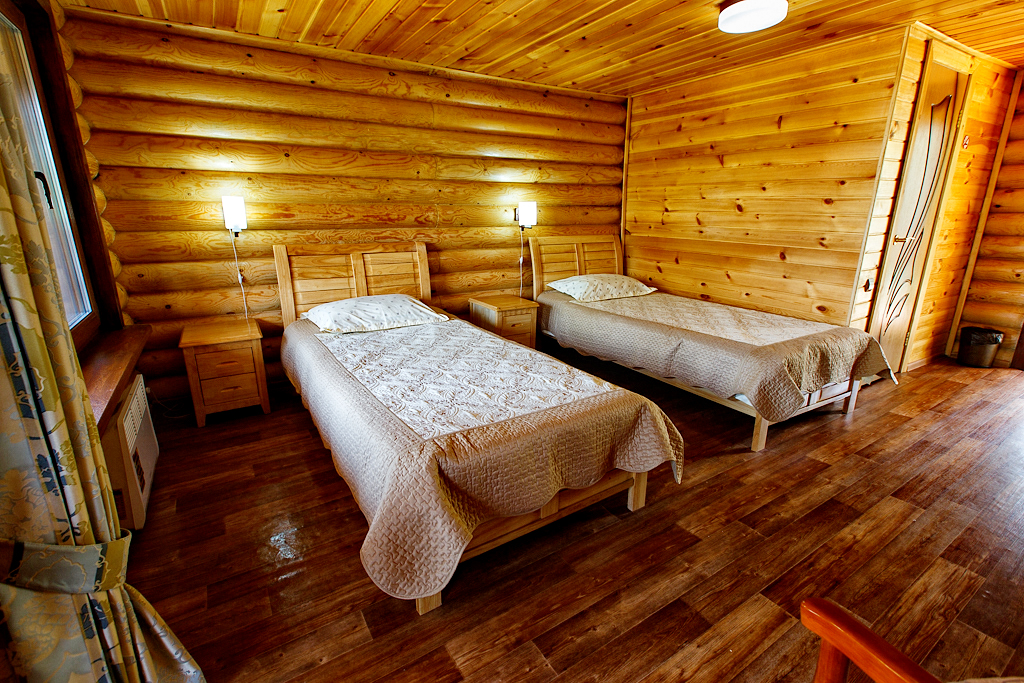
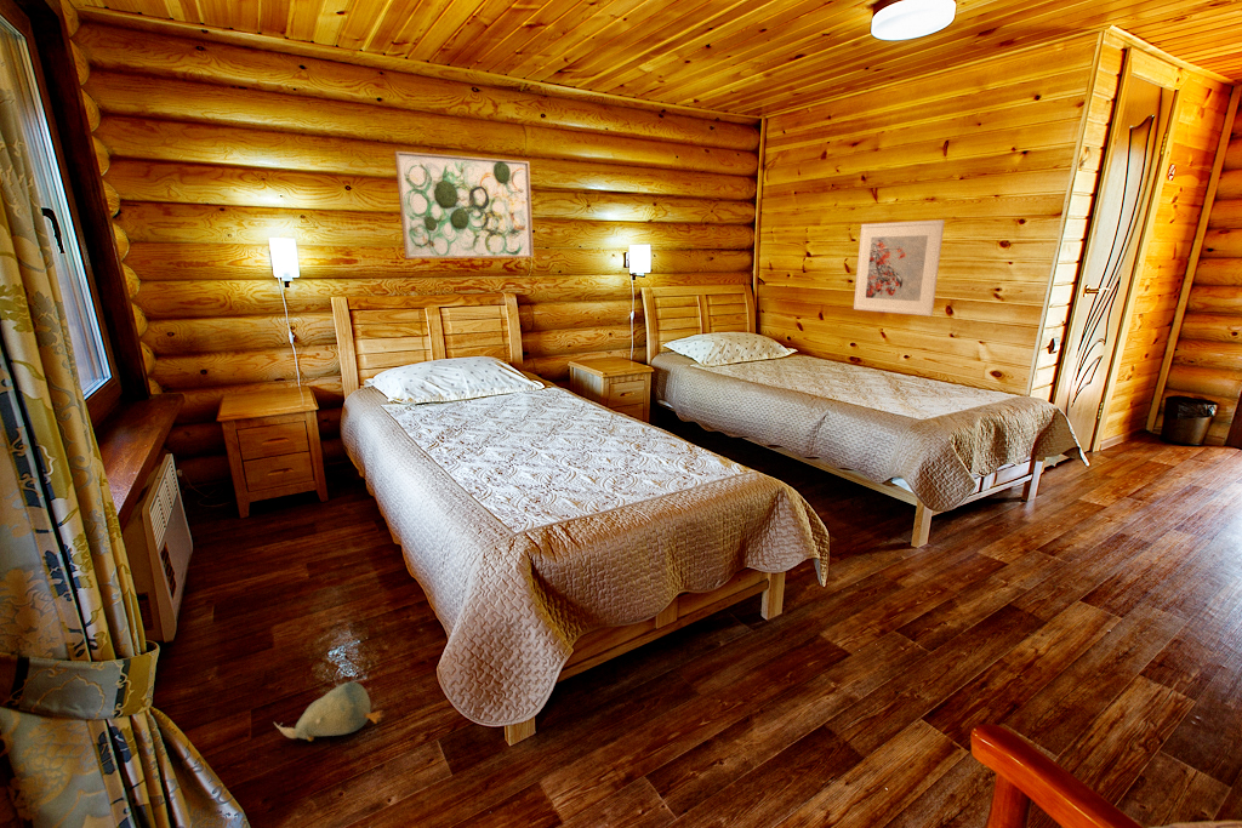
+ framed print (895, 268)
+ wall art (469, 207)
+ plush toy (327, 715)
